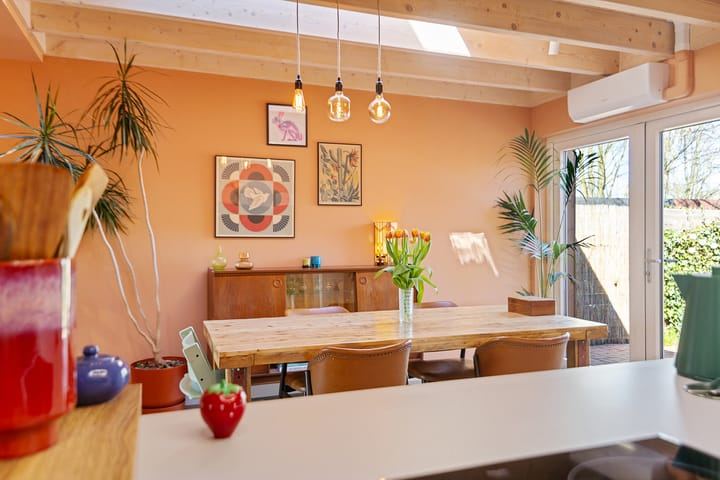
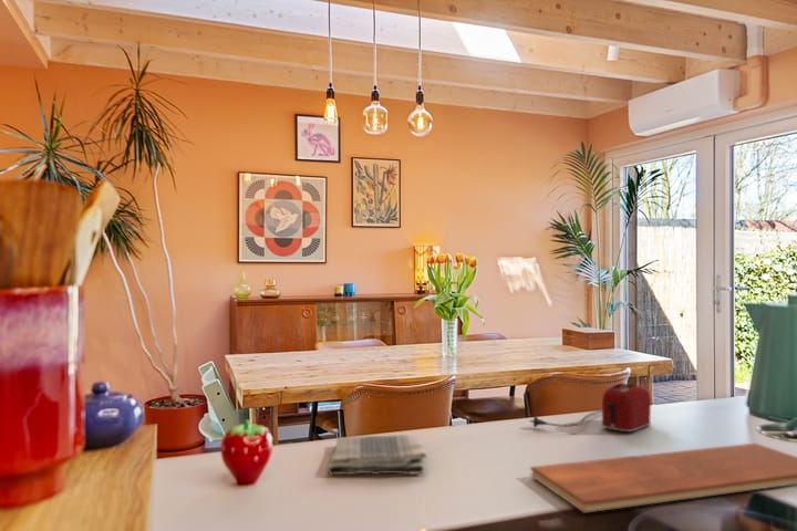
+ chopping board (683, 472)
+ dish towel (377, 450)
+ toaster (602, 403)
